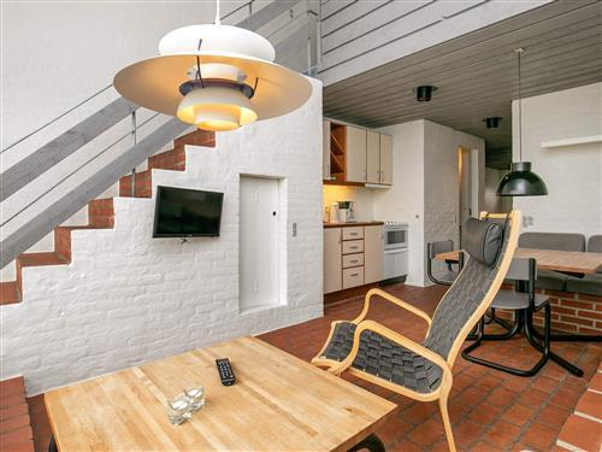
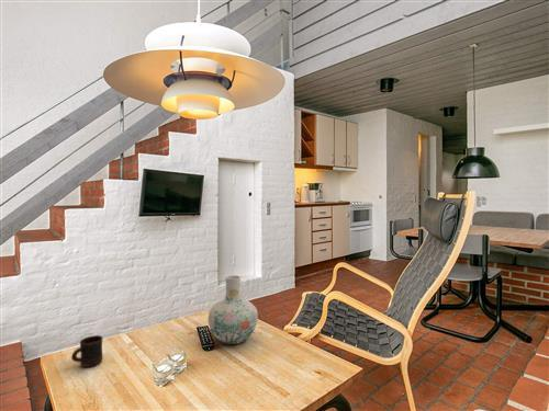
+ vase (233, 308)
+ mug (87, 353)
